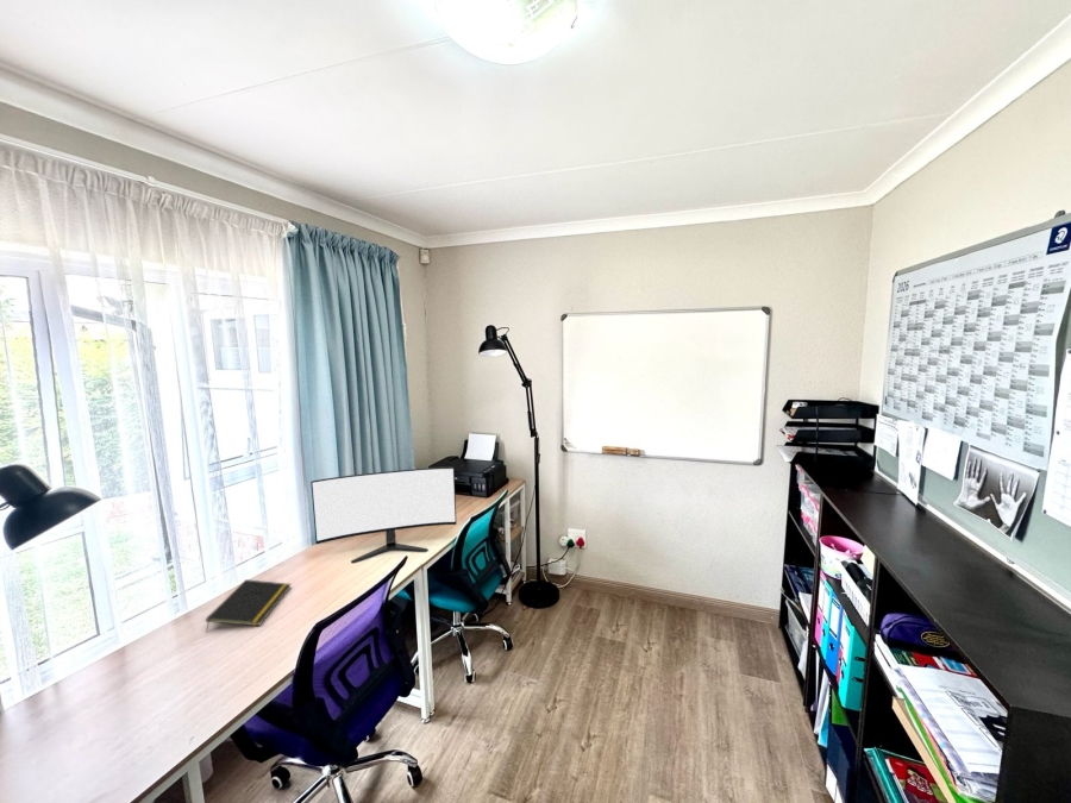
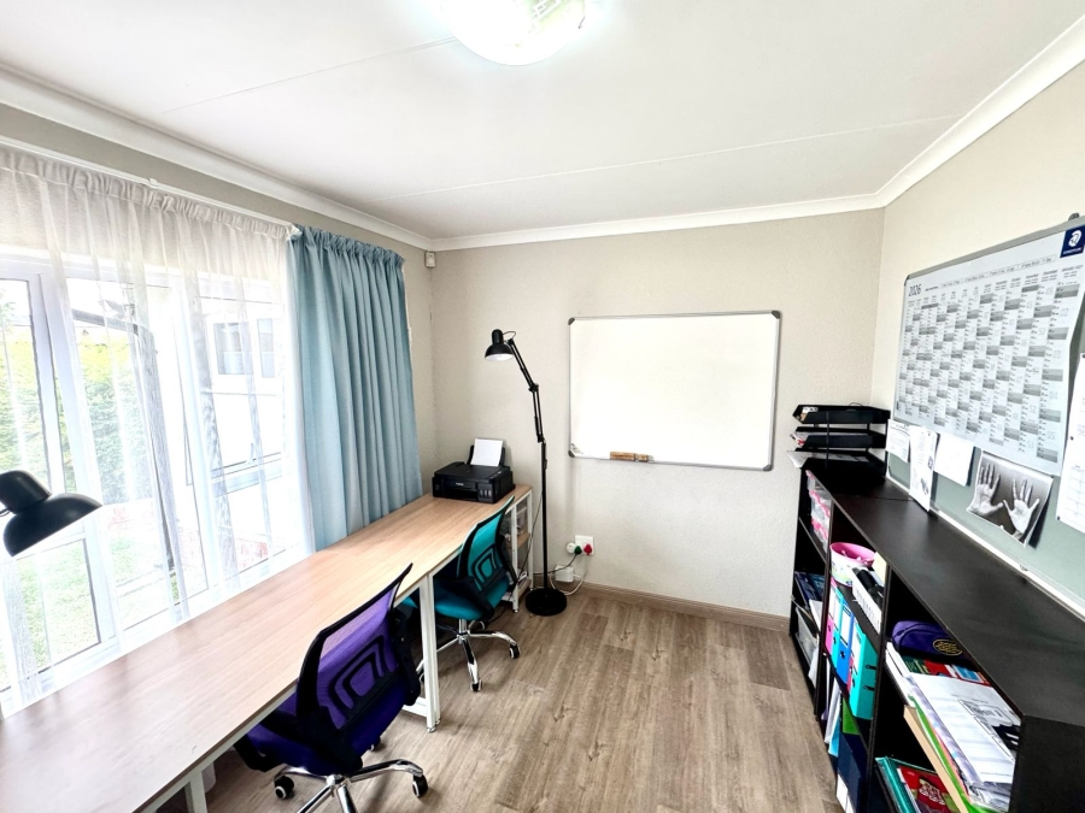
- notepad (251, 601)
- monitor (388, 512)
